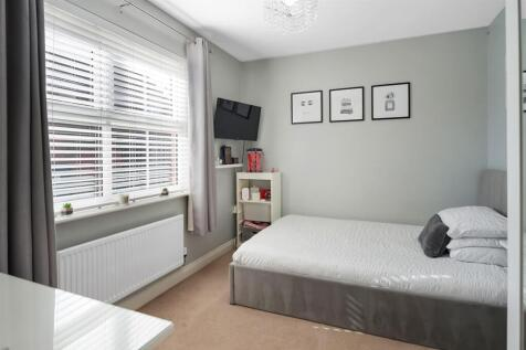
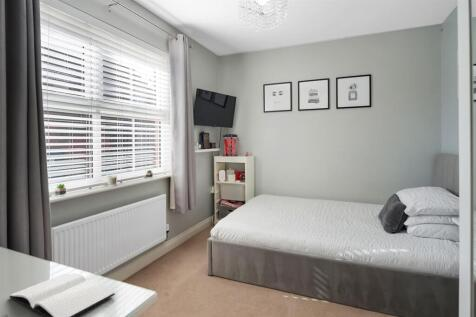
+ book (62, 292)
